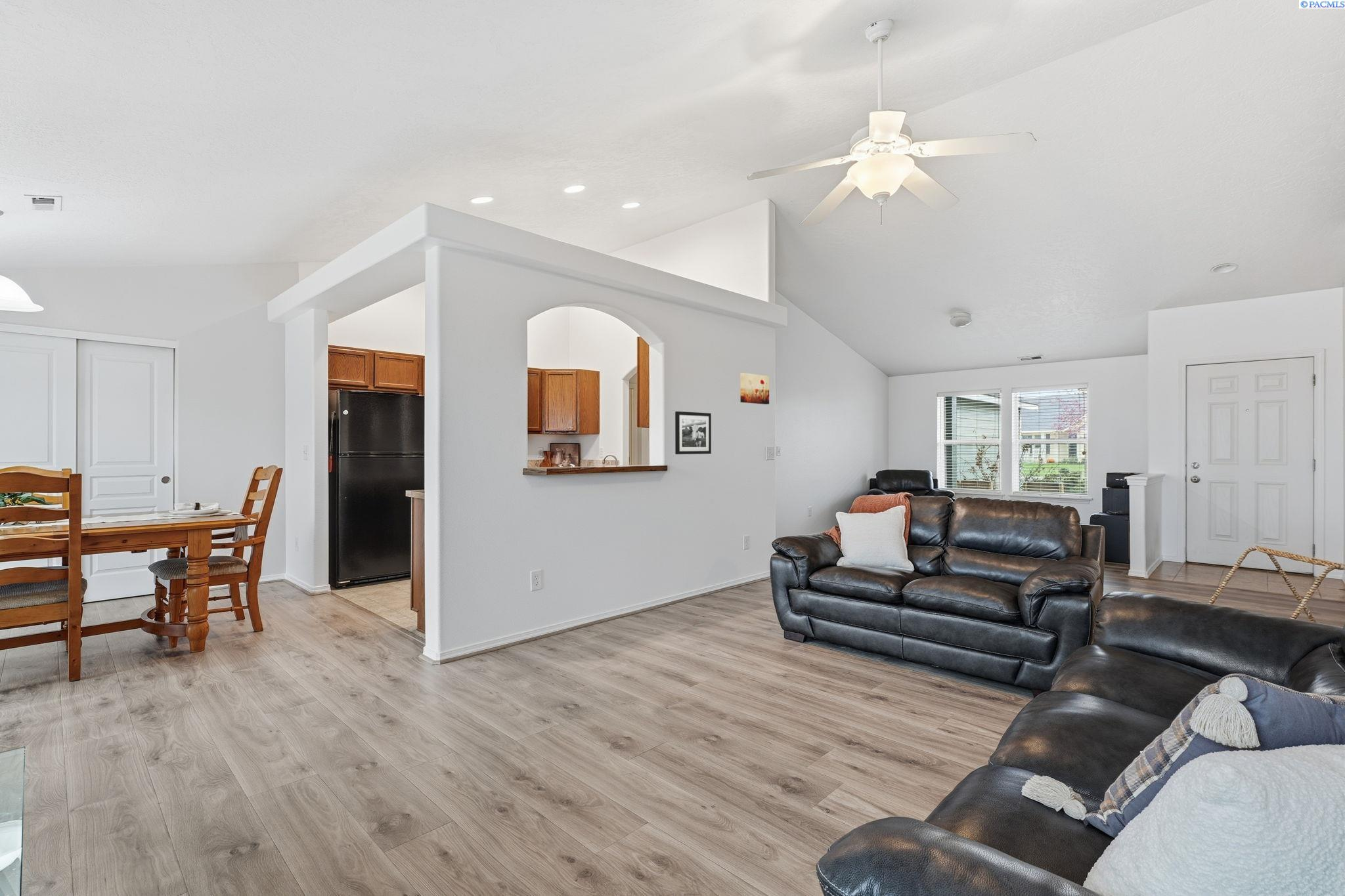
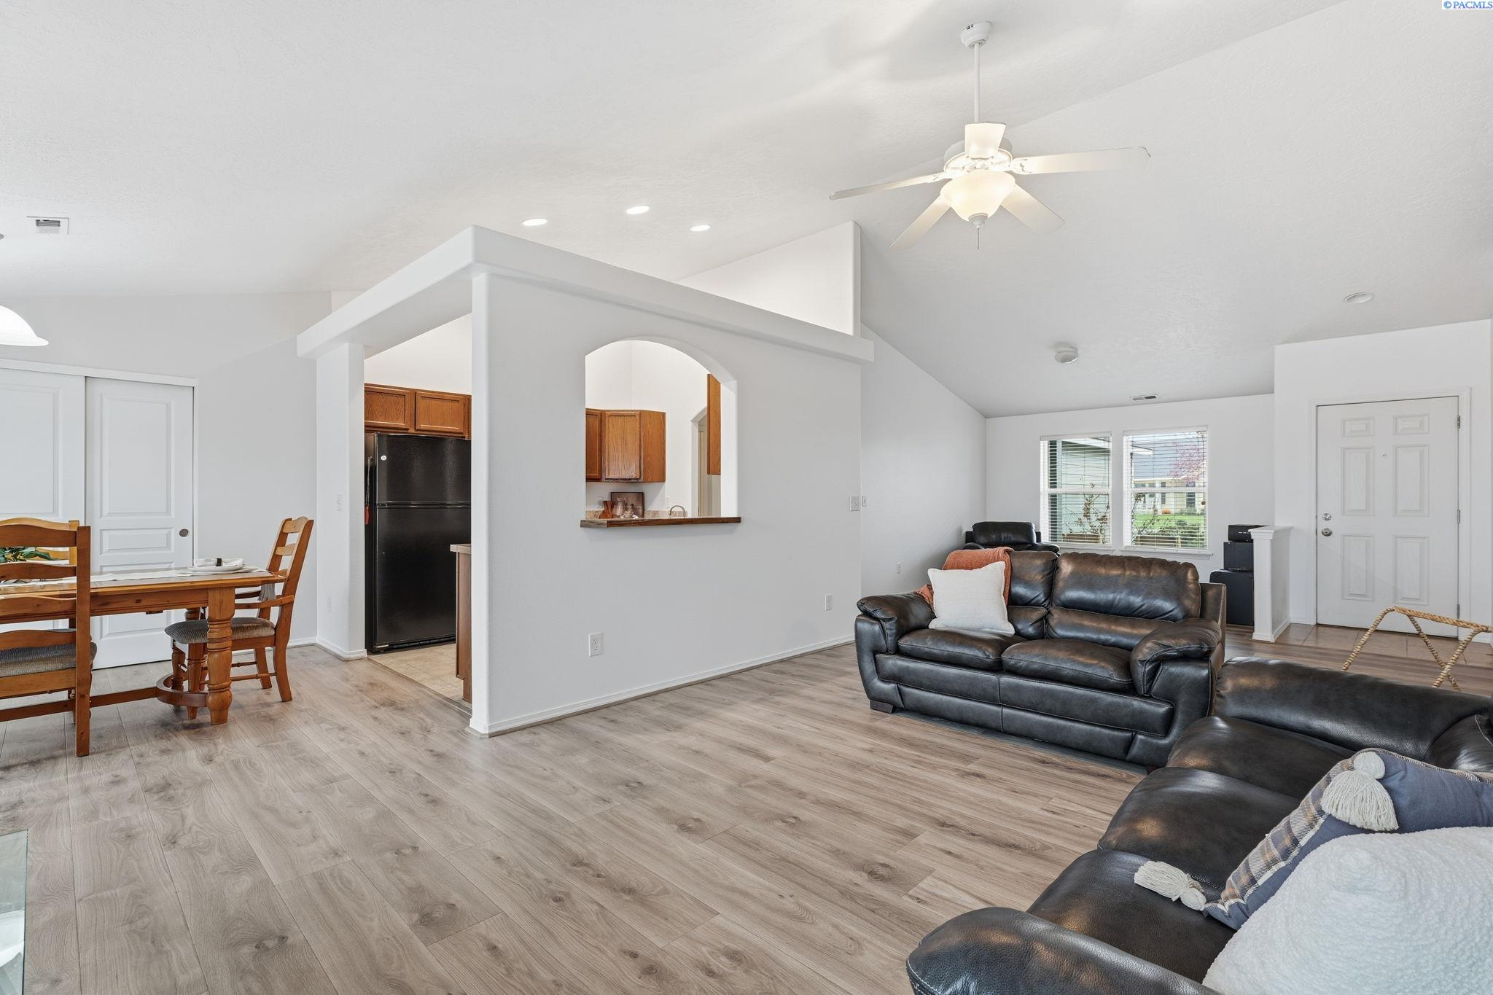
- wall art (755, 389)
- picture frame (694, 433)
